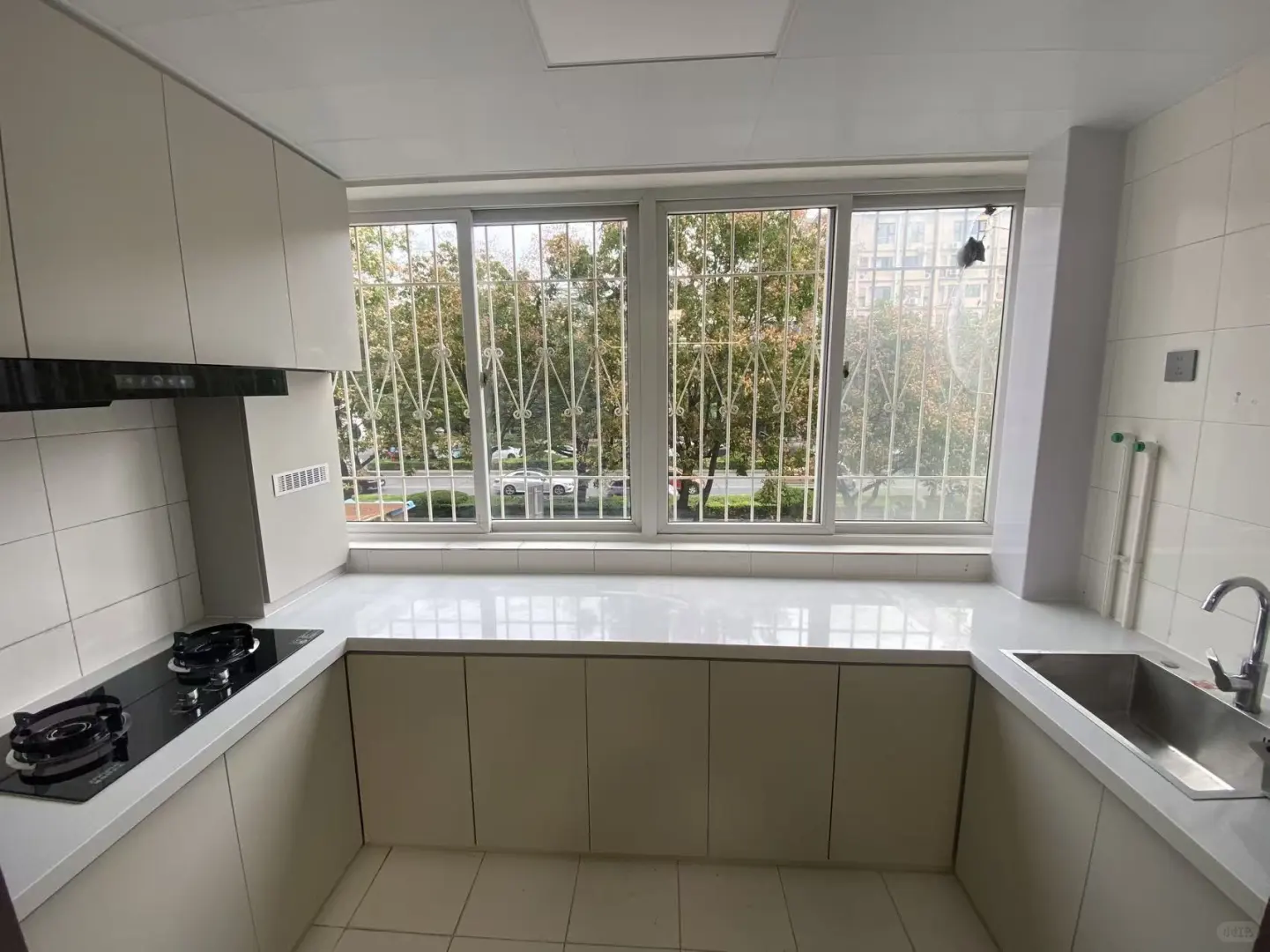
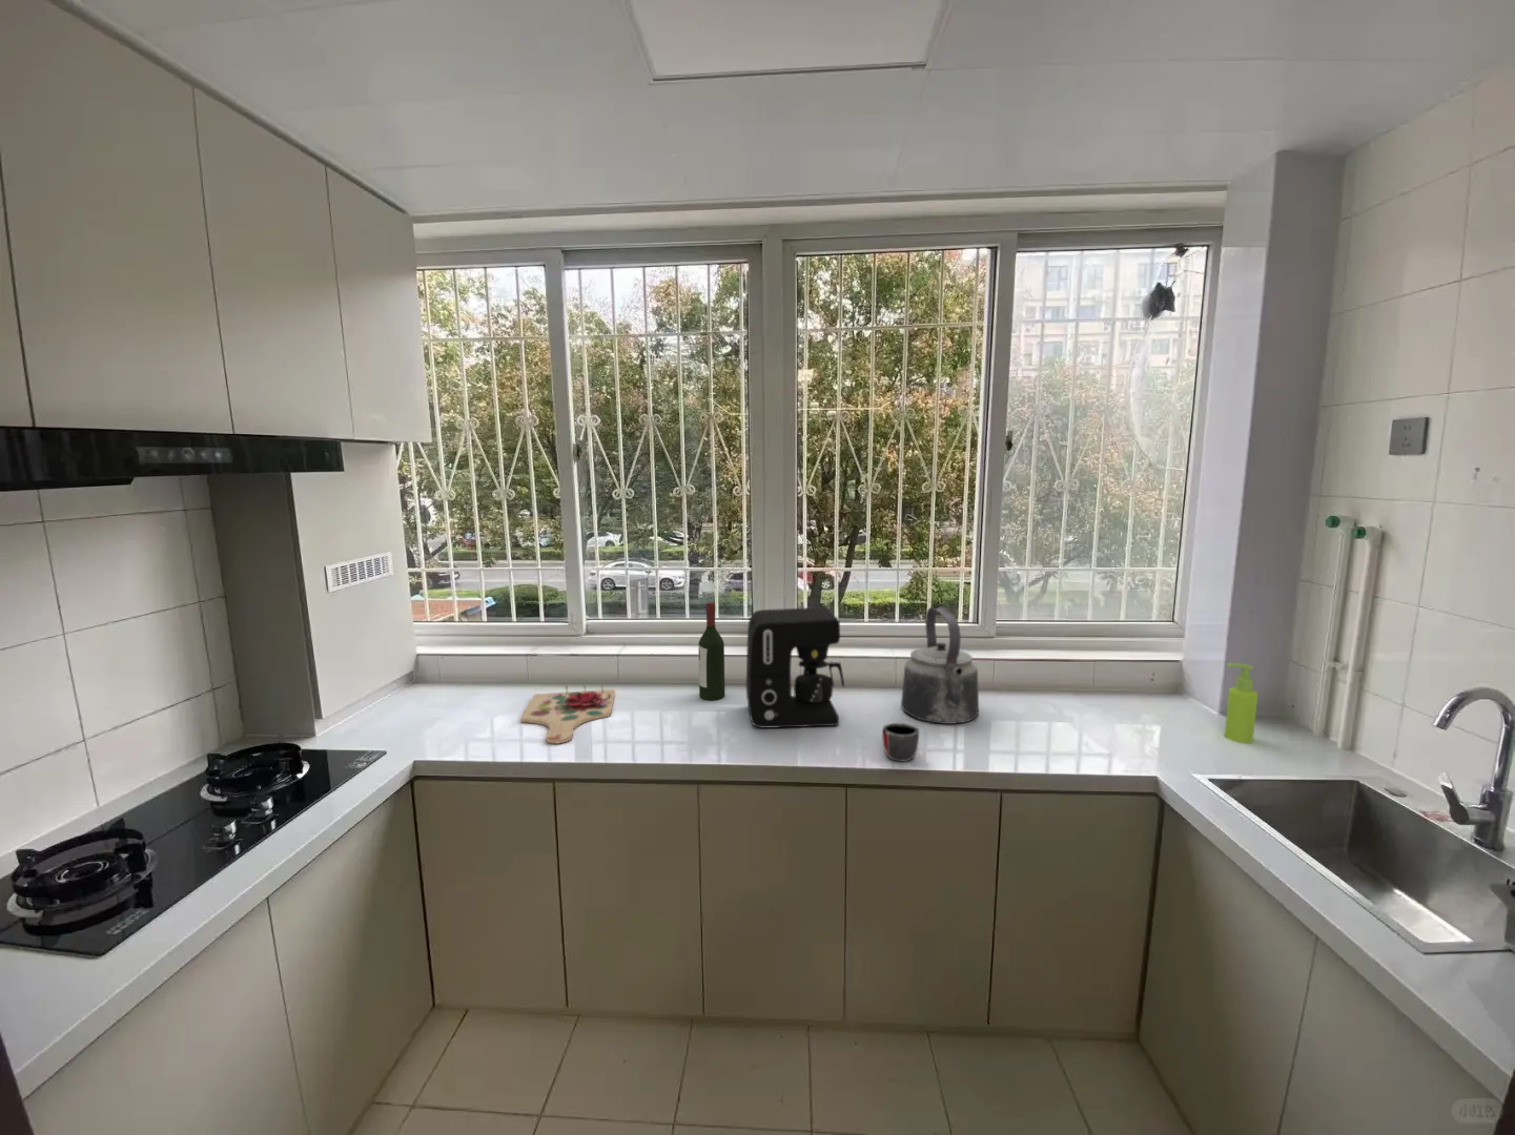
+ mug (898, 740)
+ soap dispenser (1239, 702)
+ wine bottle (711, 650)
+ cutting board (567, 709)
+ coffee maker (799, 665)
+ kettle (944, 663)
